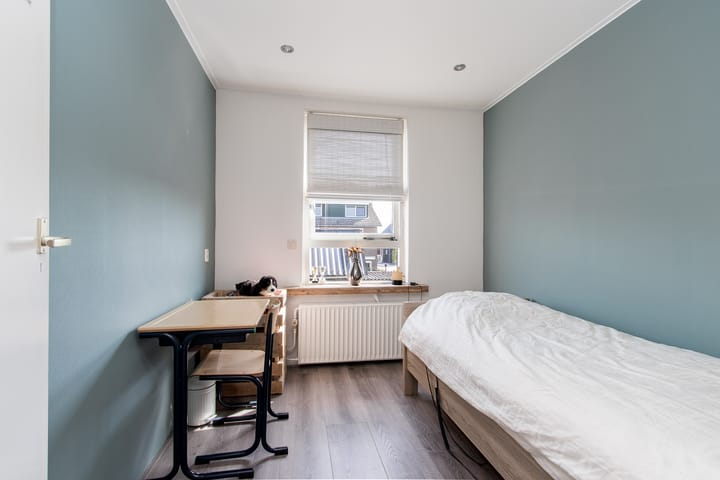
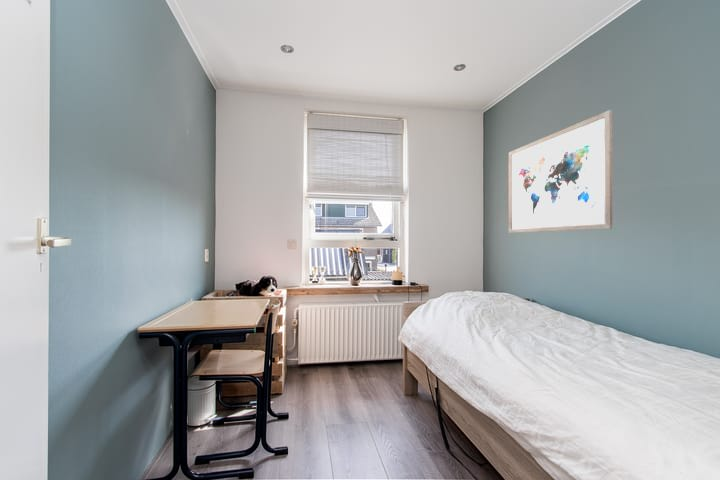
+ wall art (550, 183)
